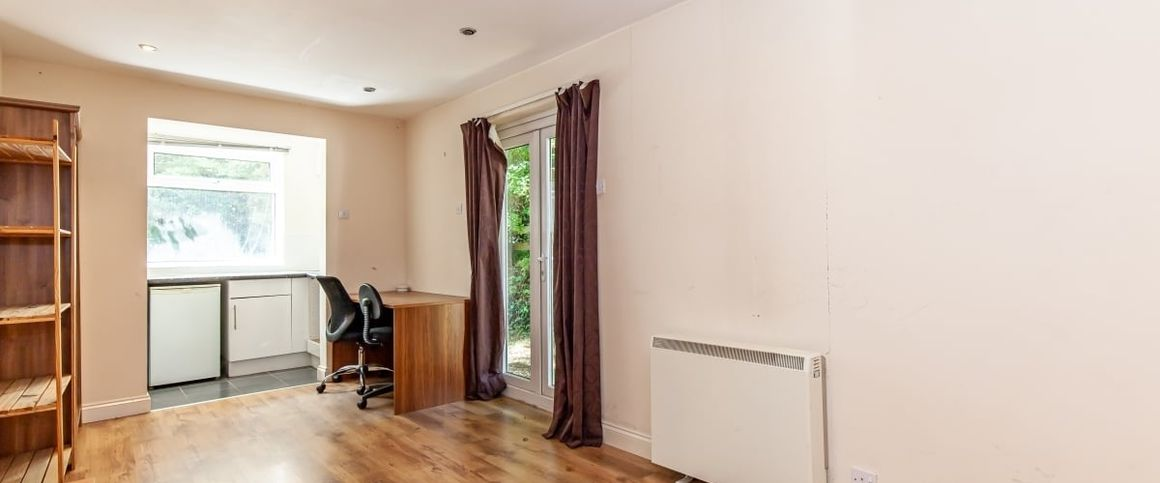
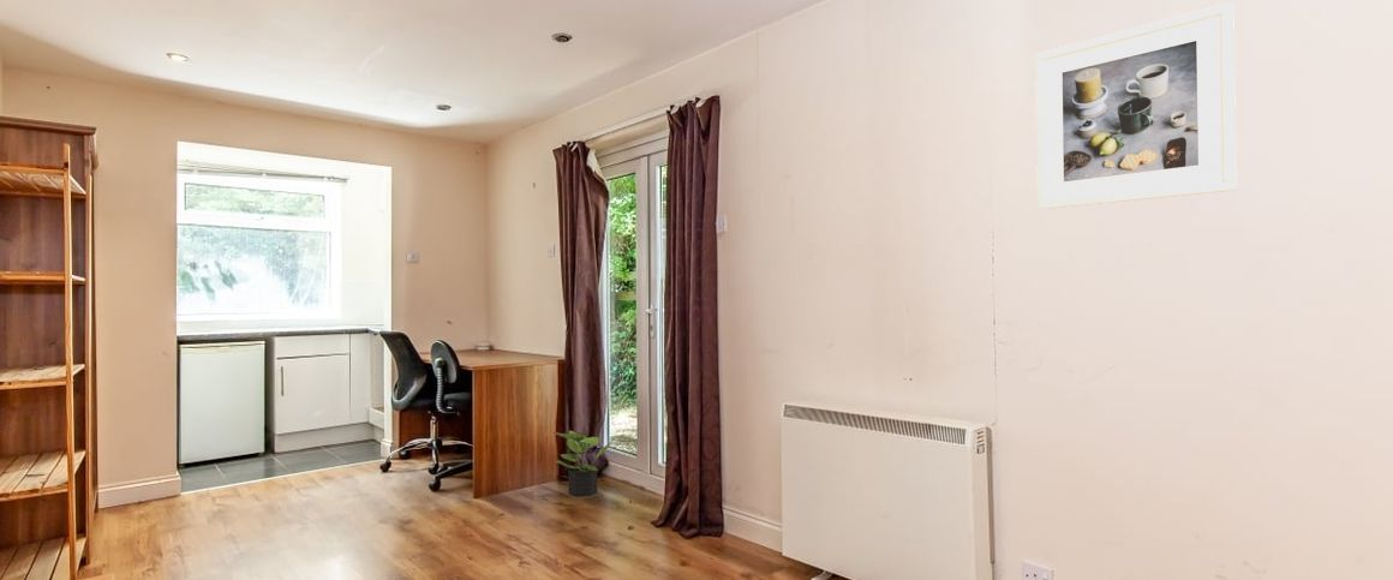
+ potted plant (576, 459)
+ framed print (1126, 115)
